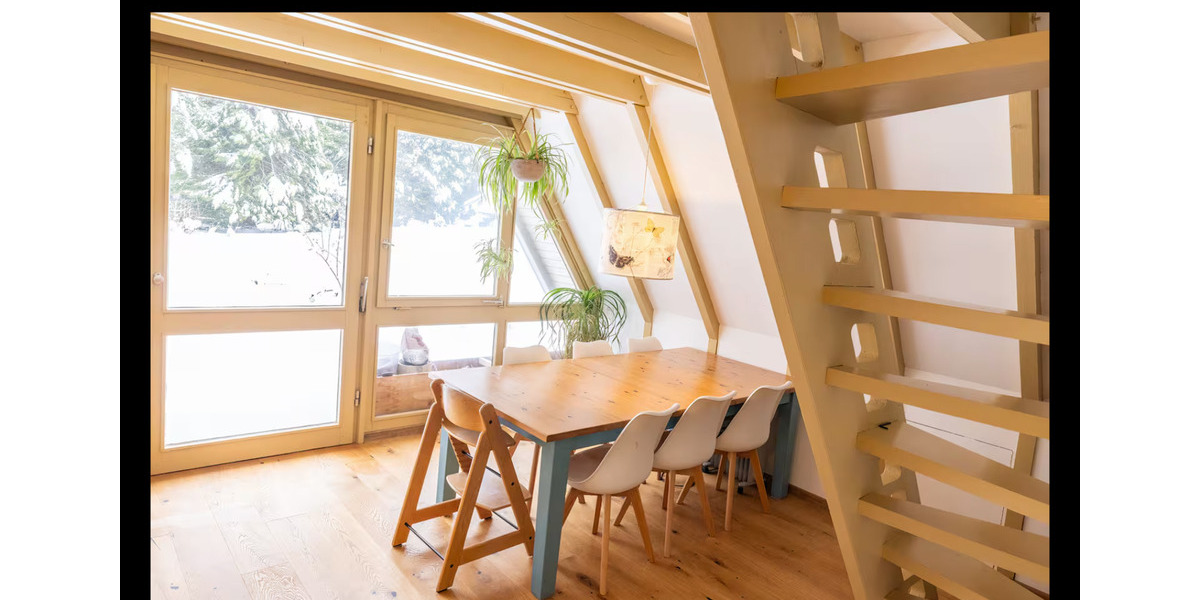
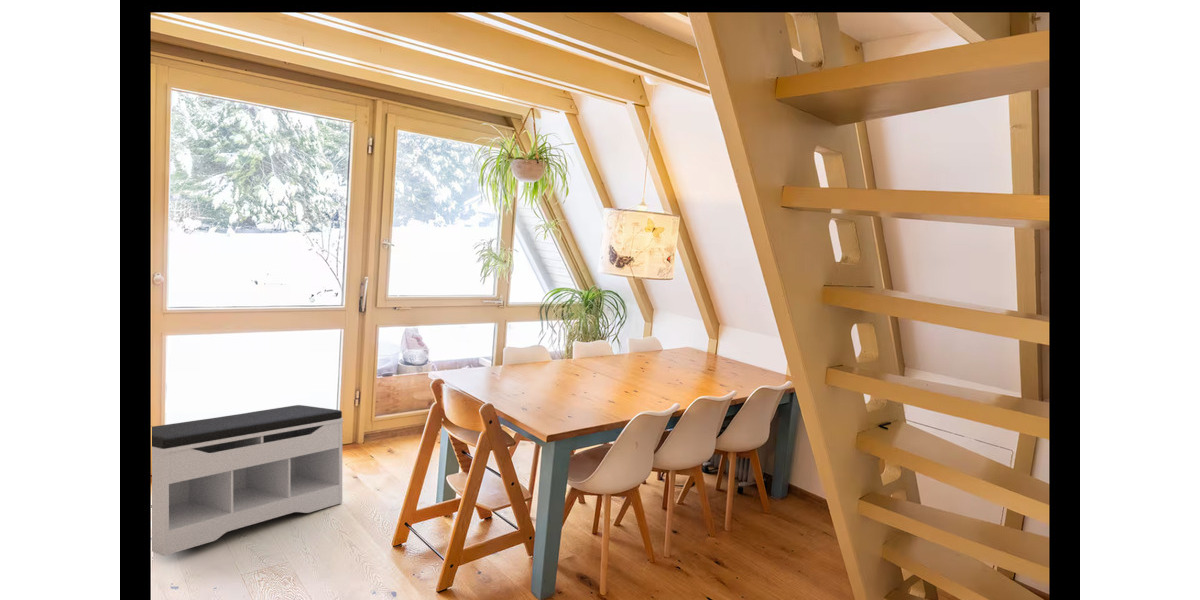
+ bench (240, 469)
